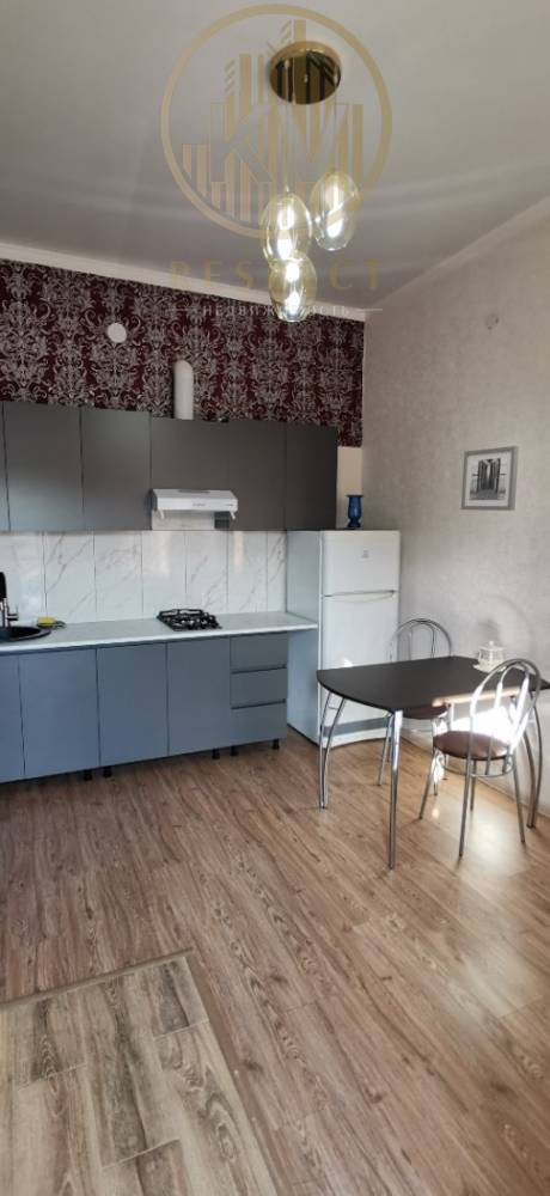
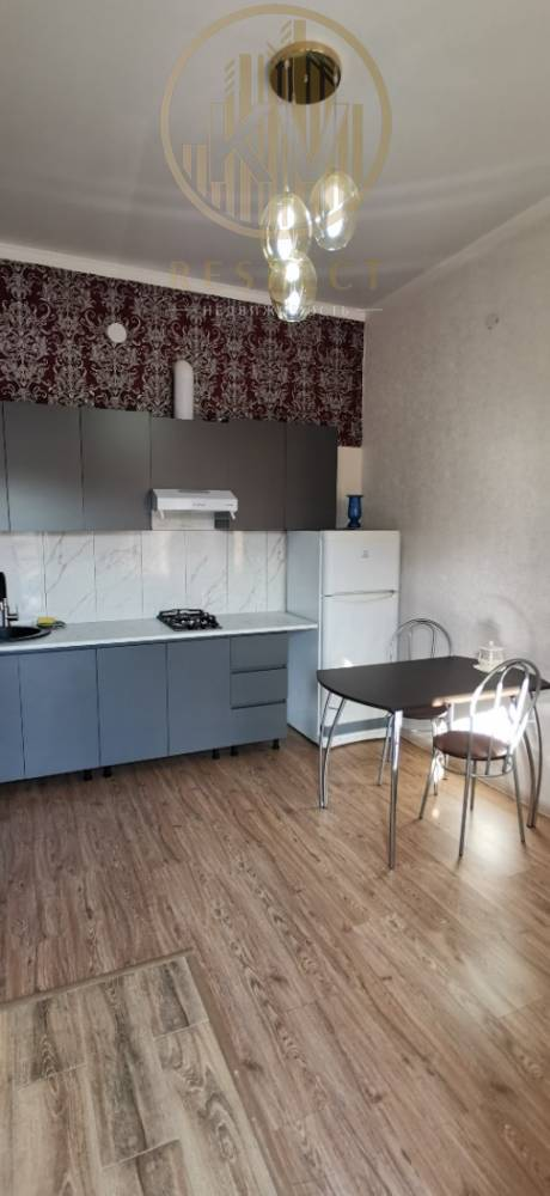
- wall art (488, 480)
